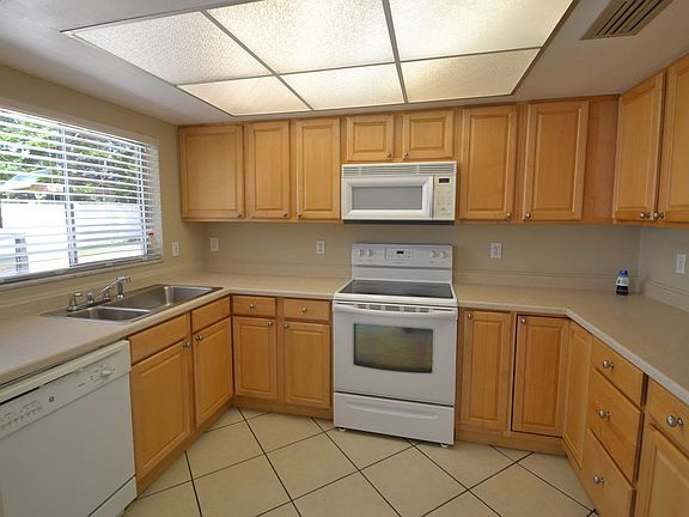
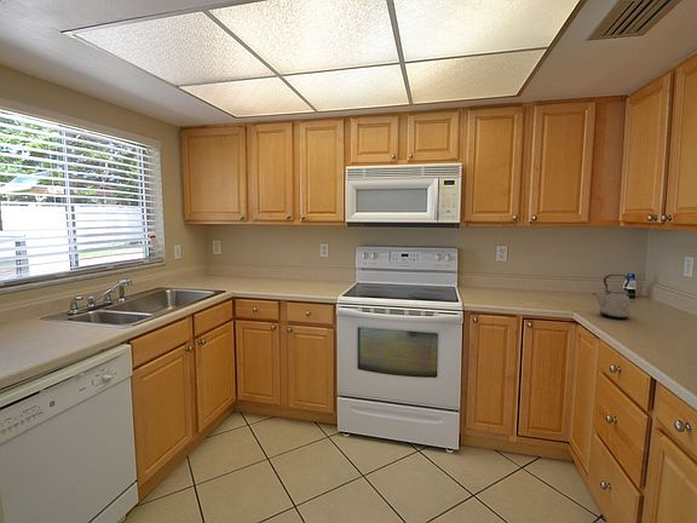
+ kettle (610, 295)
